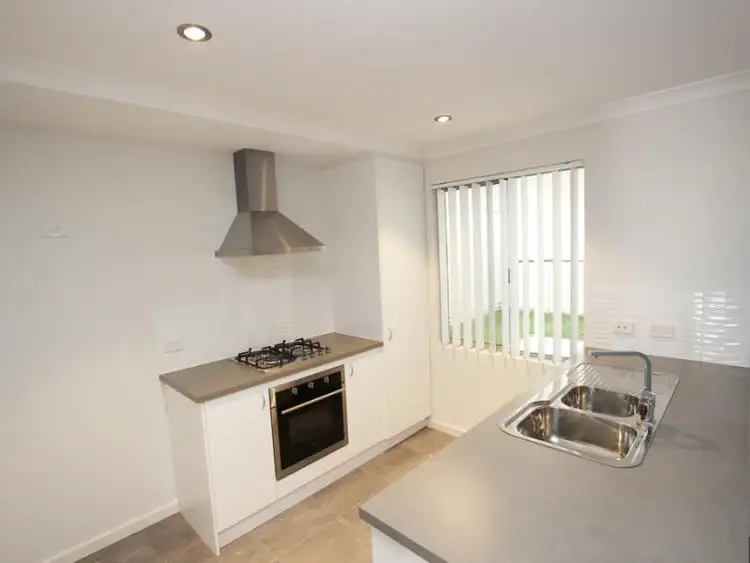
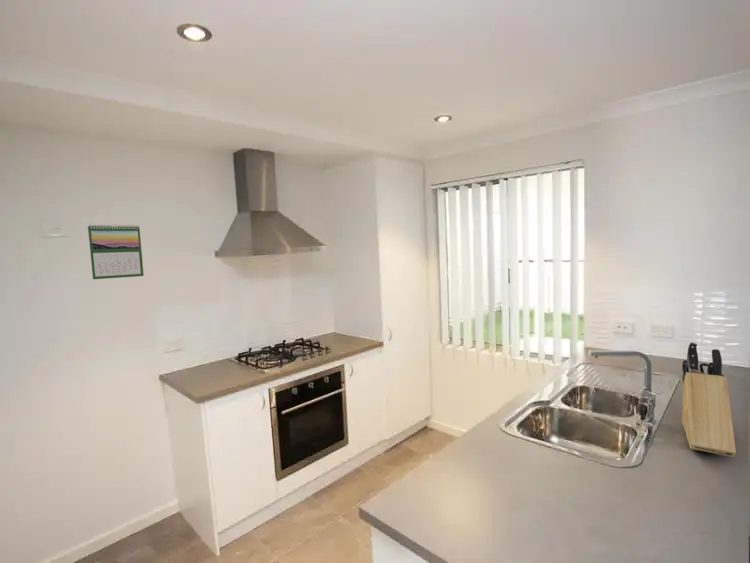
+ knife block (705, 392)
+ calendar (116, 250)
